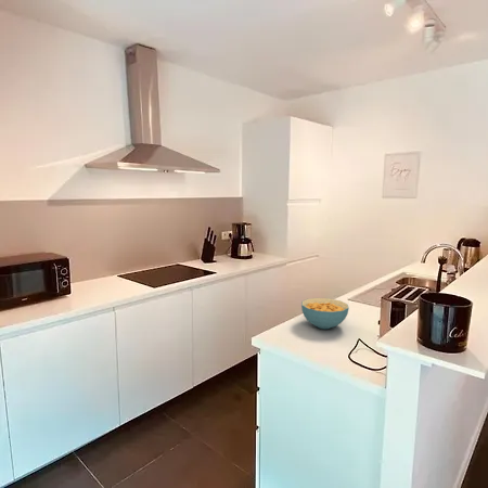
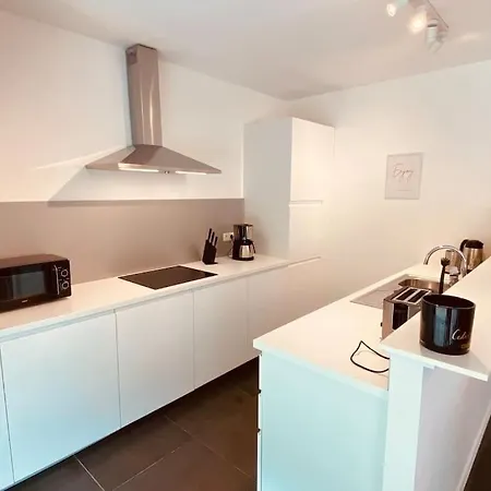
- cereal bowl (323, 314)
